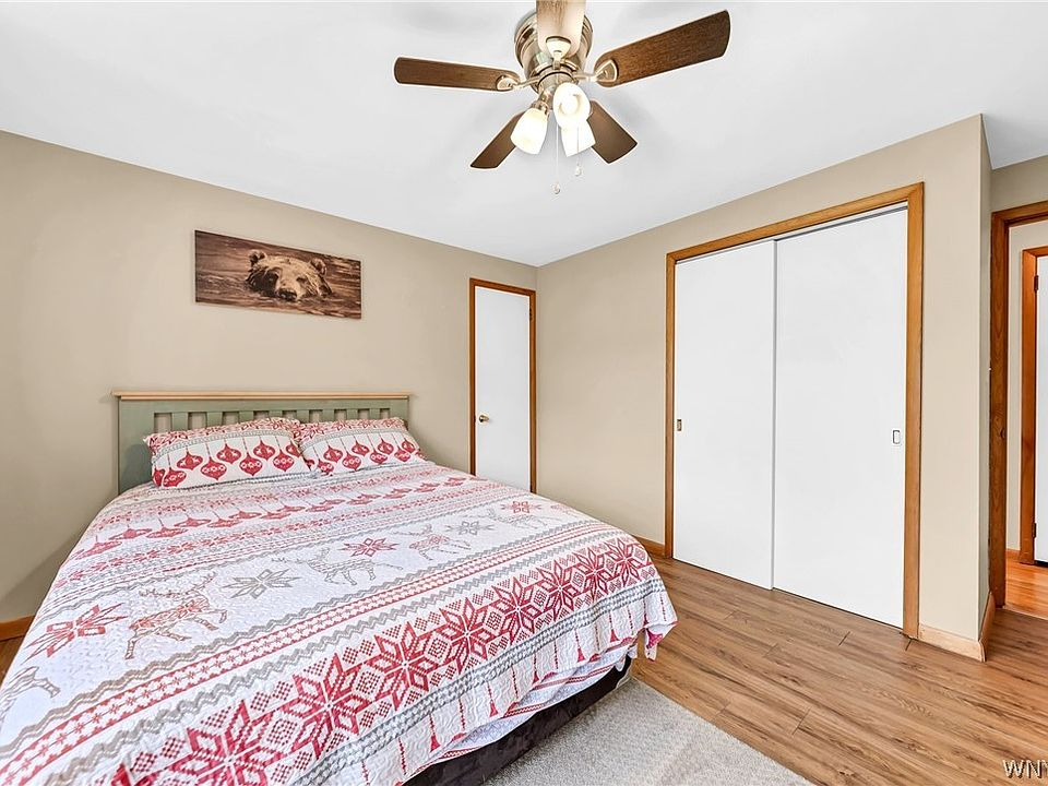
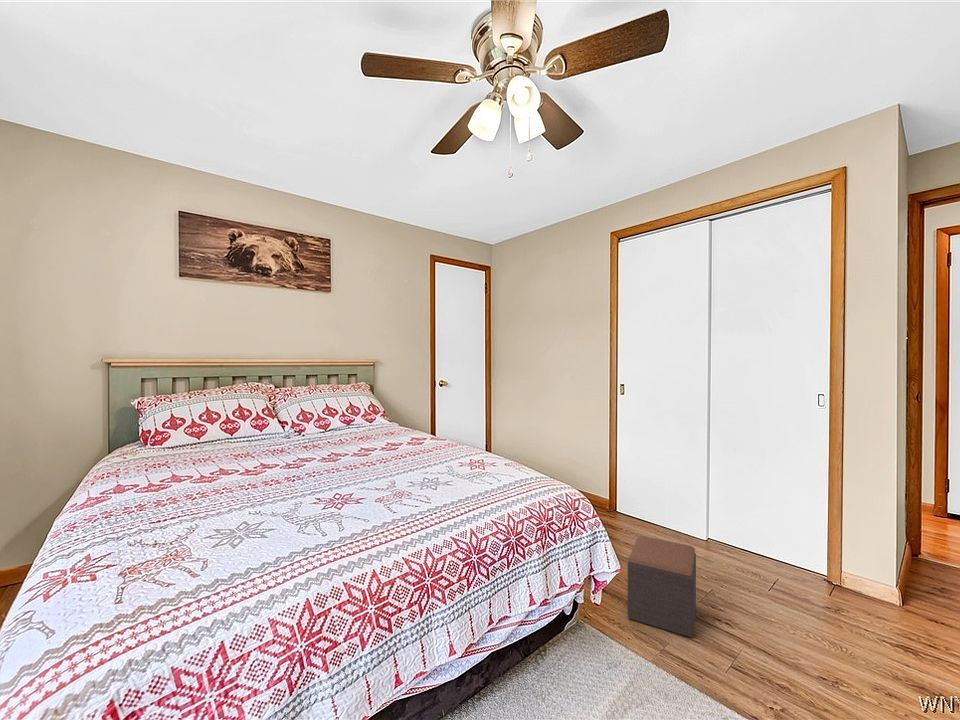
+ footstool (662, 580)
